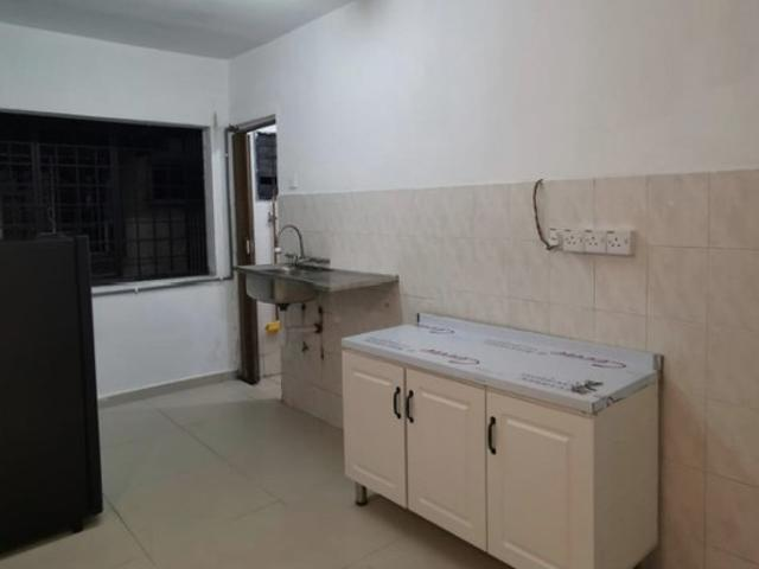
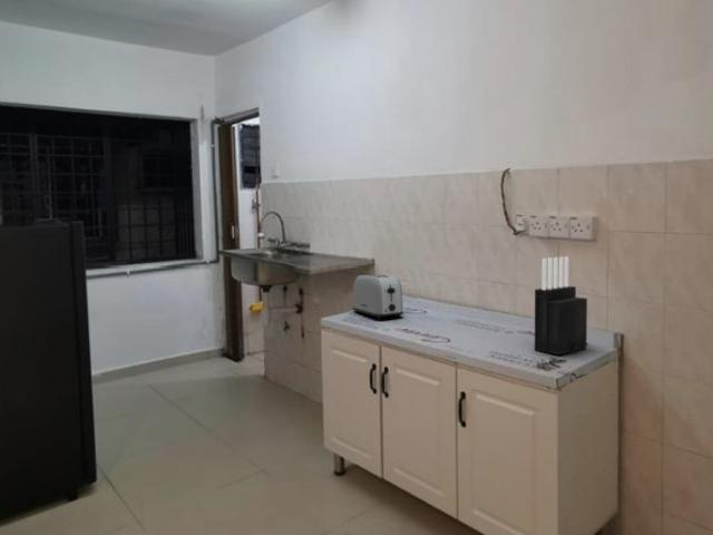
+ knife block (563, 303)
+ toaster (378, 294)
